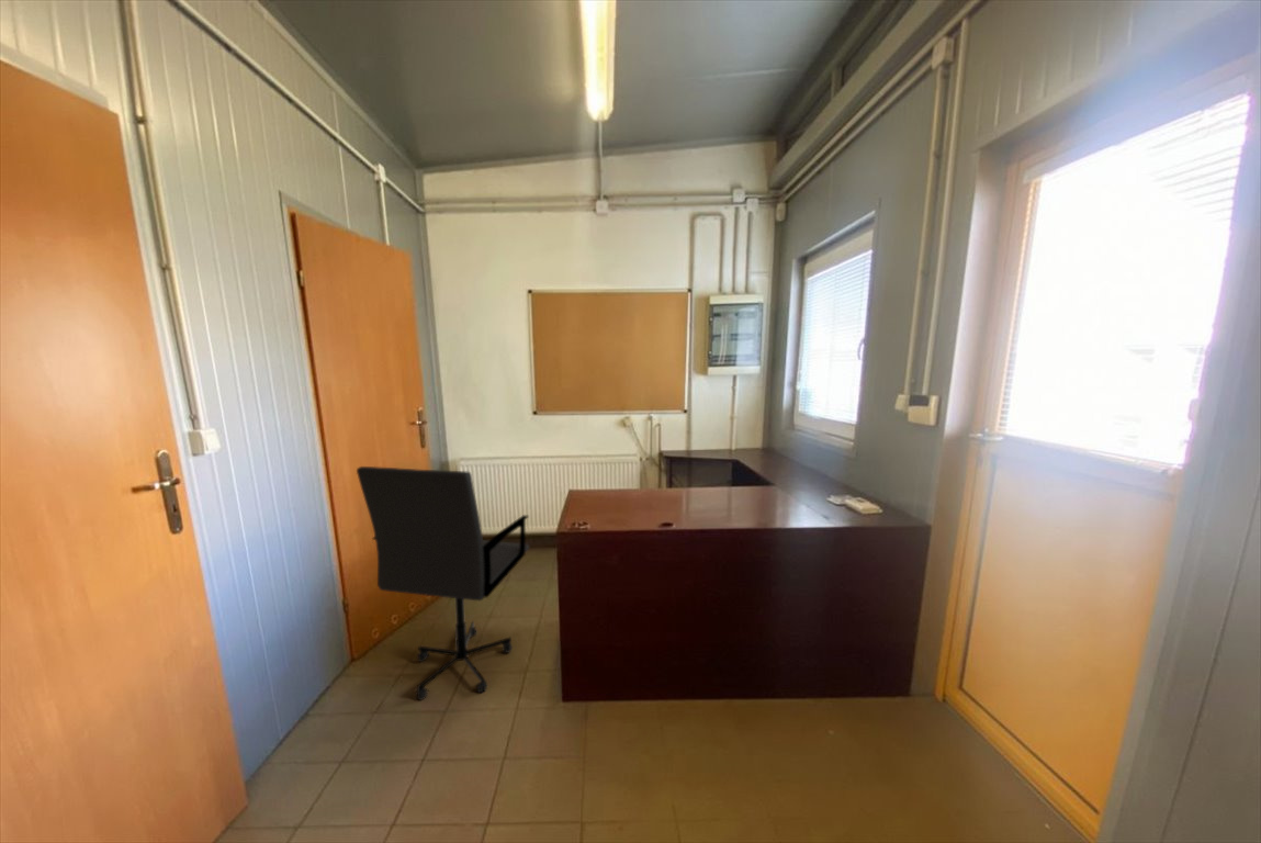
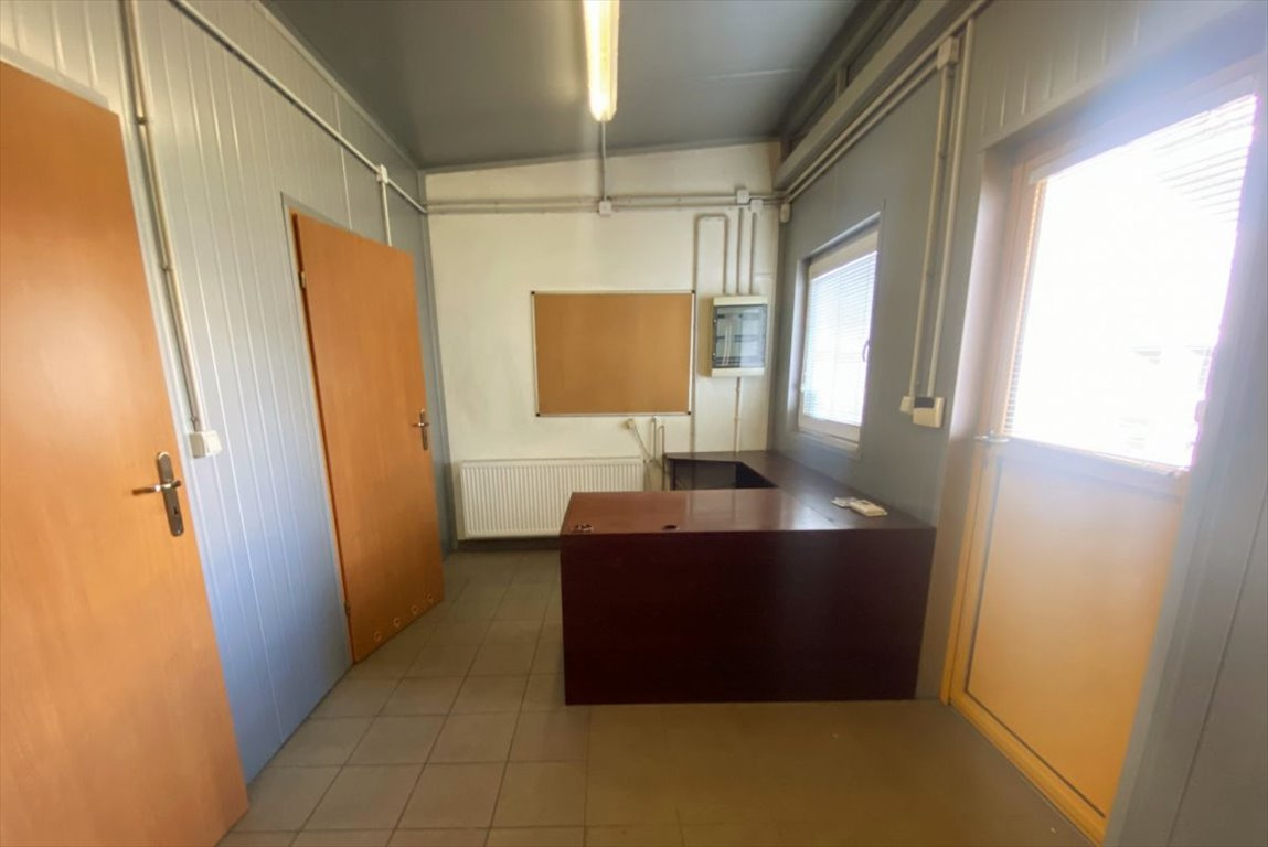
- office chair (458, 562)
